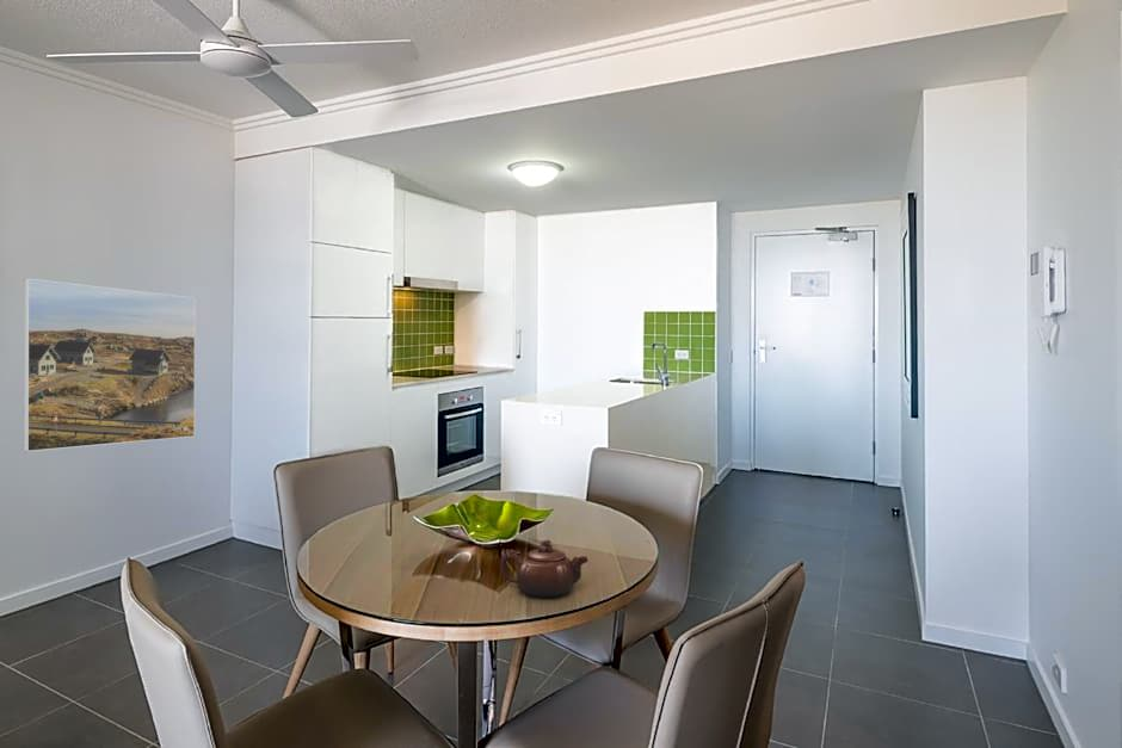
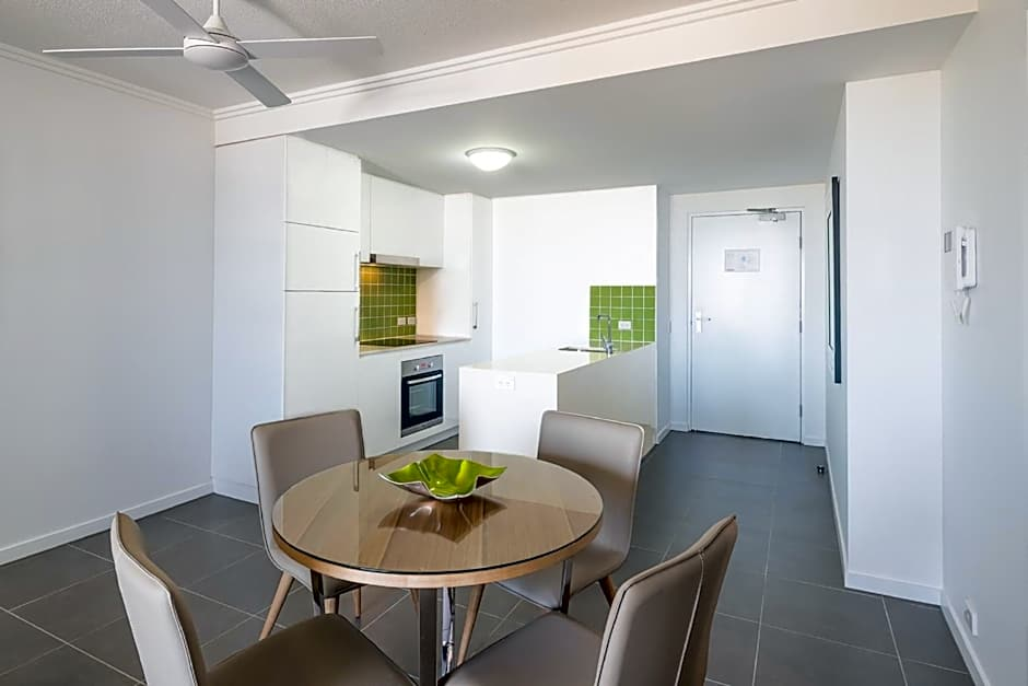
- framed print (118, 365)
- teapot (543, 564)
